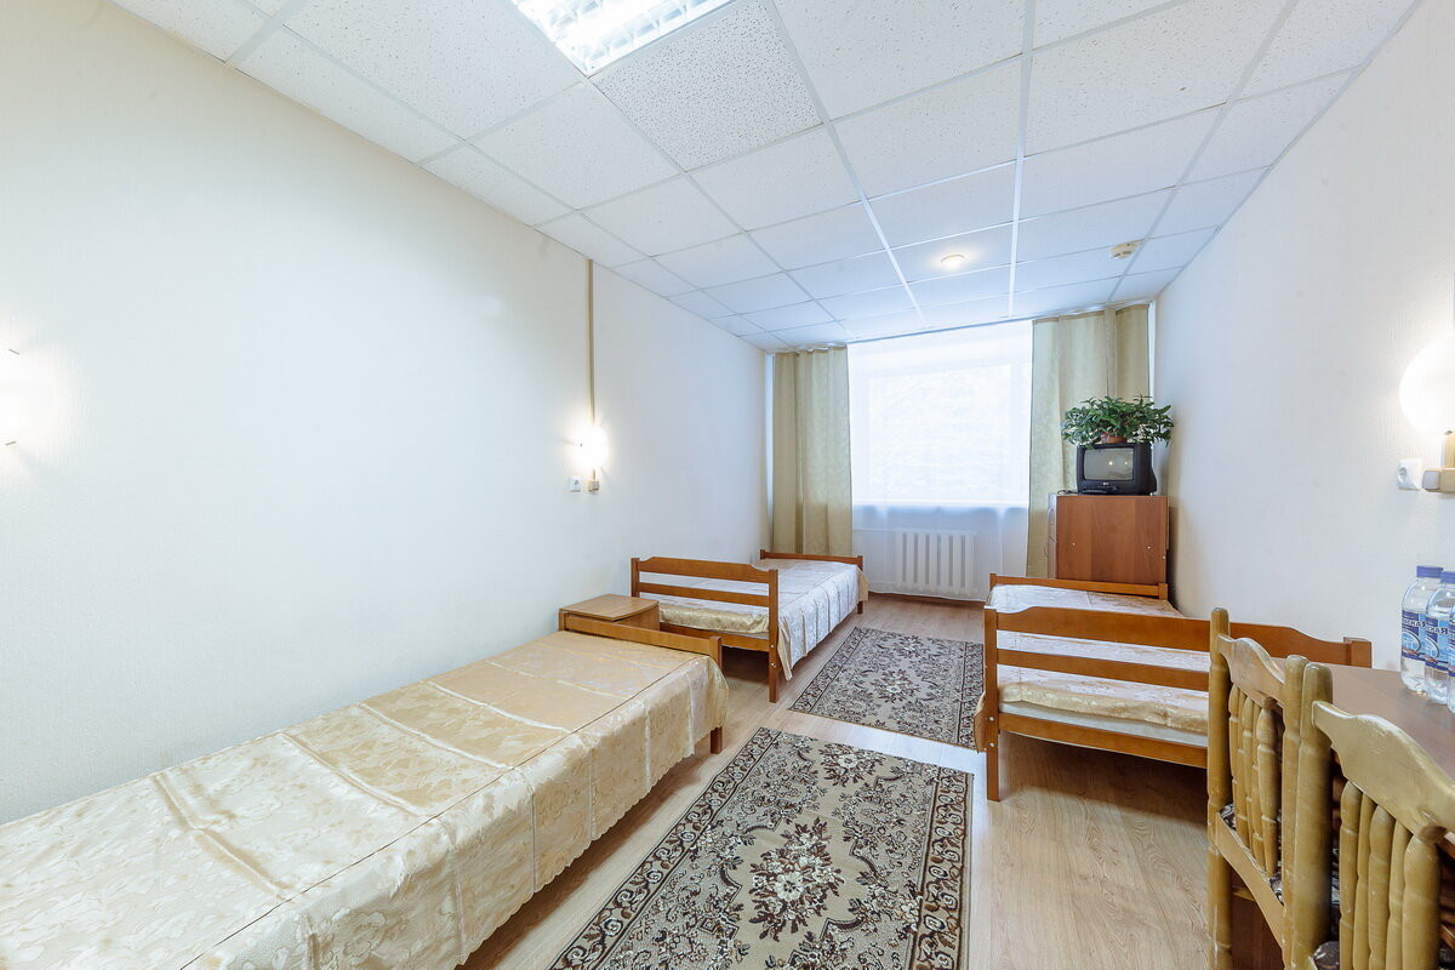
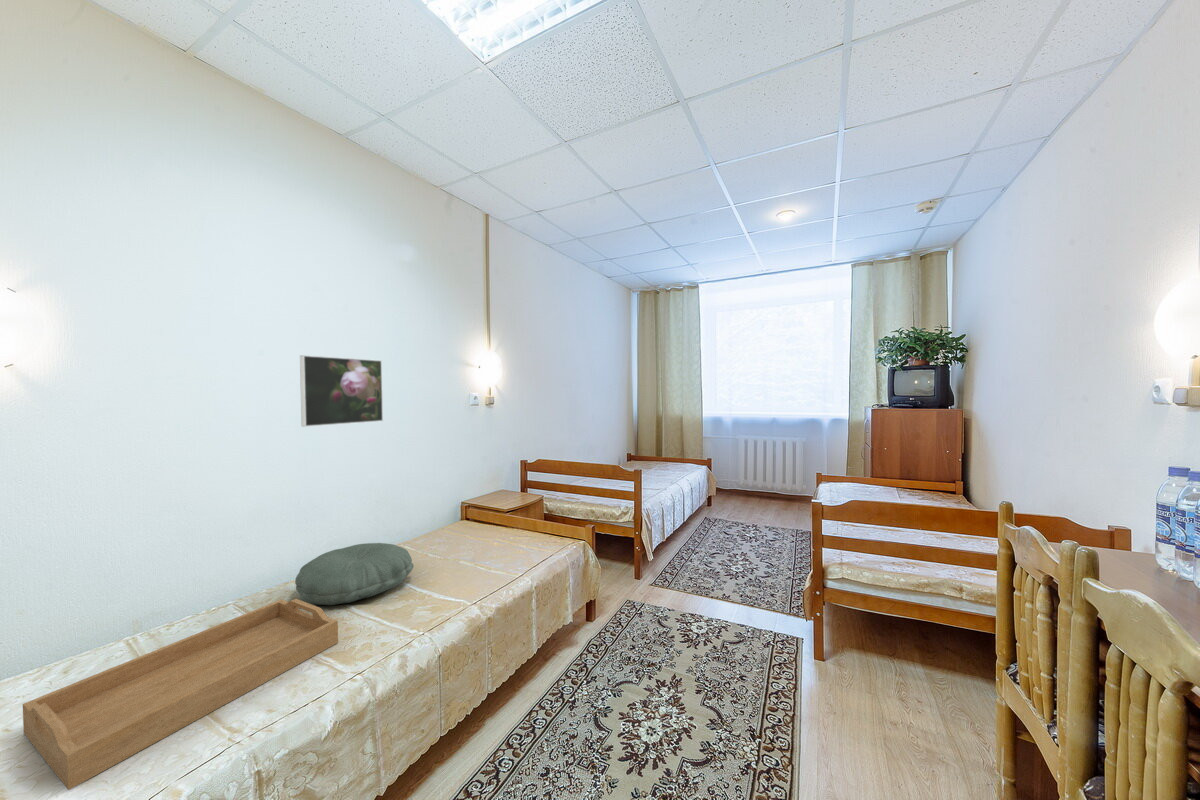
+ serving tray (204, 664)
+ pillow (355, 570)
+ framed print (344, 390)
